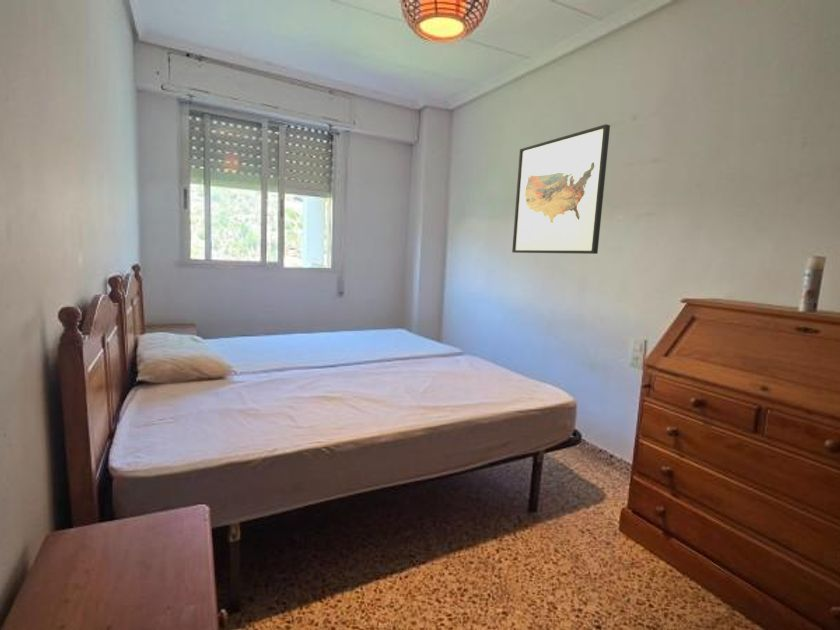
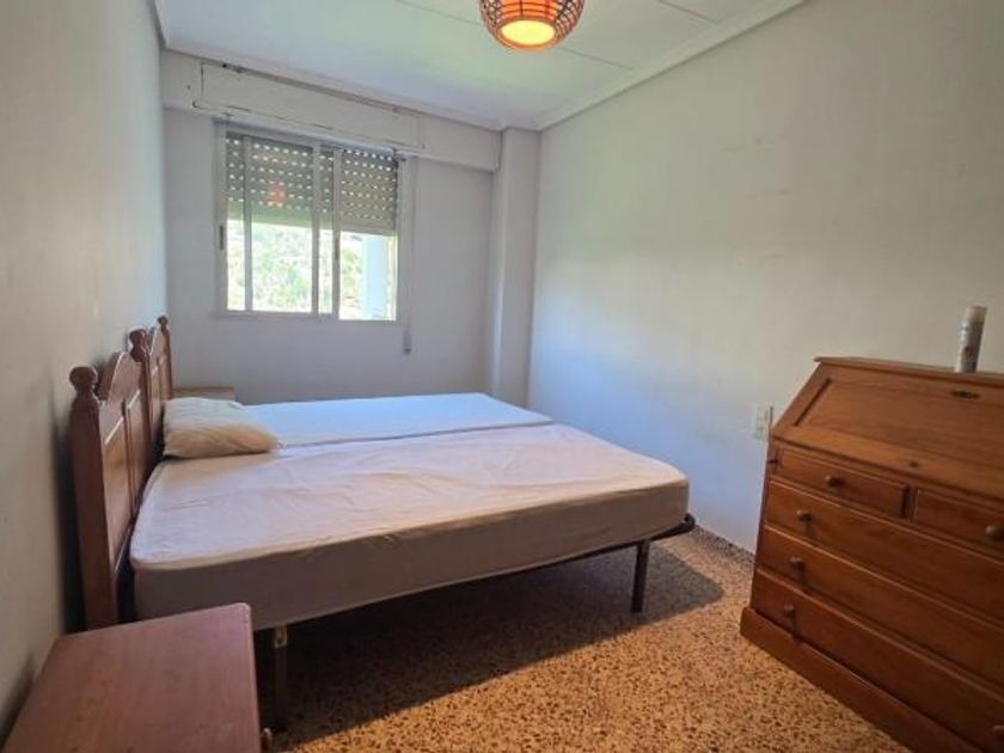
- wall art (555, 196)
